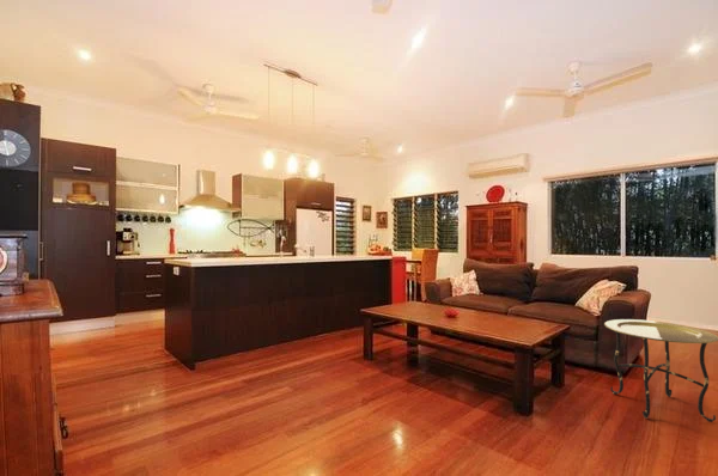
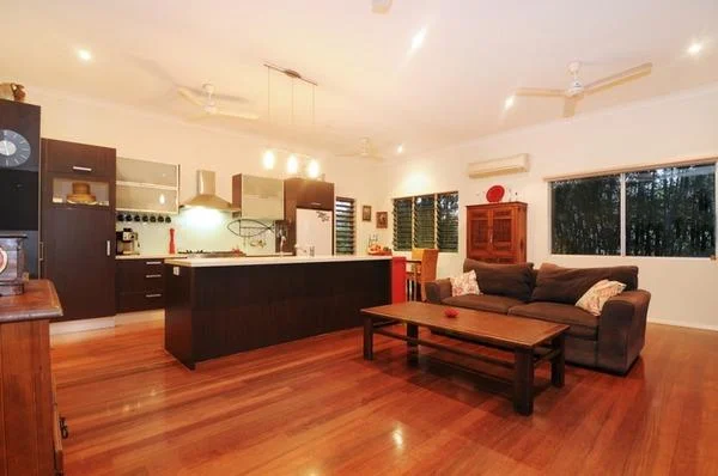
- side table (657, 367)
